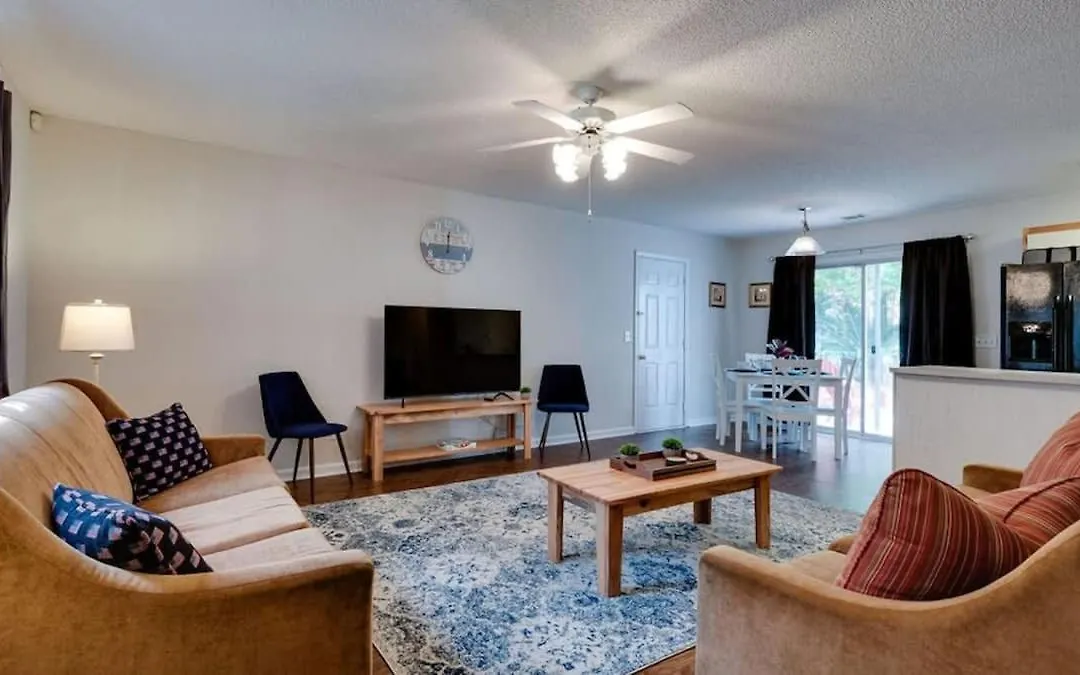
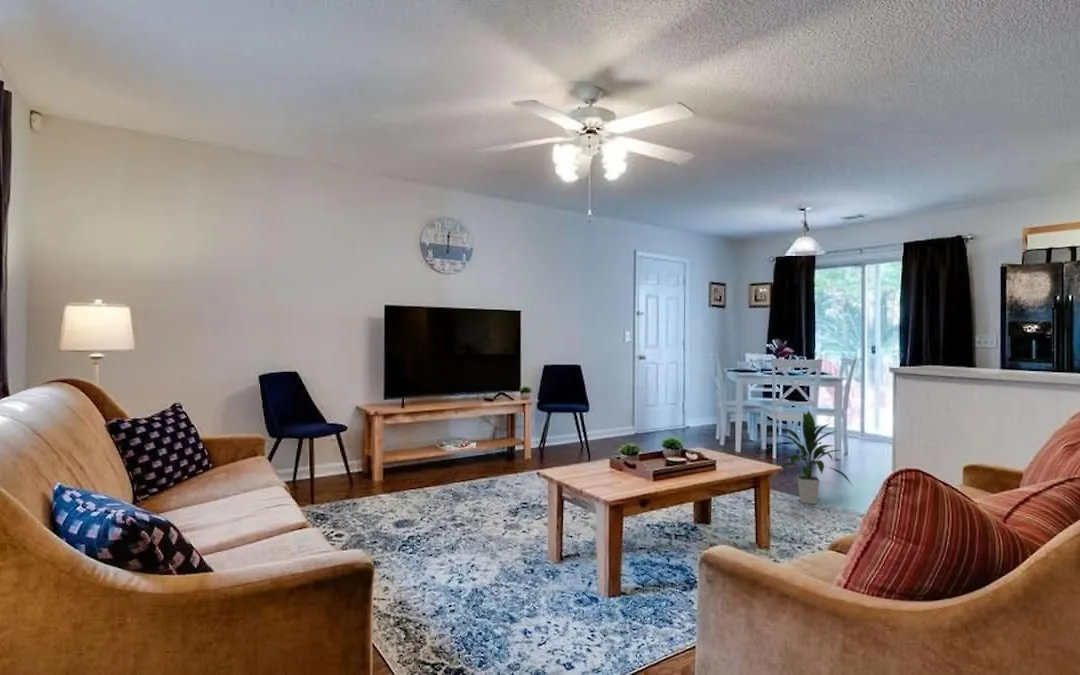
+ indoor plant (810, 458)
